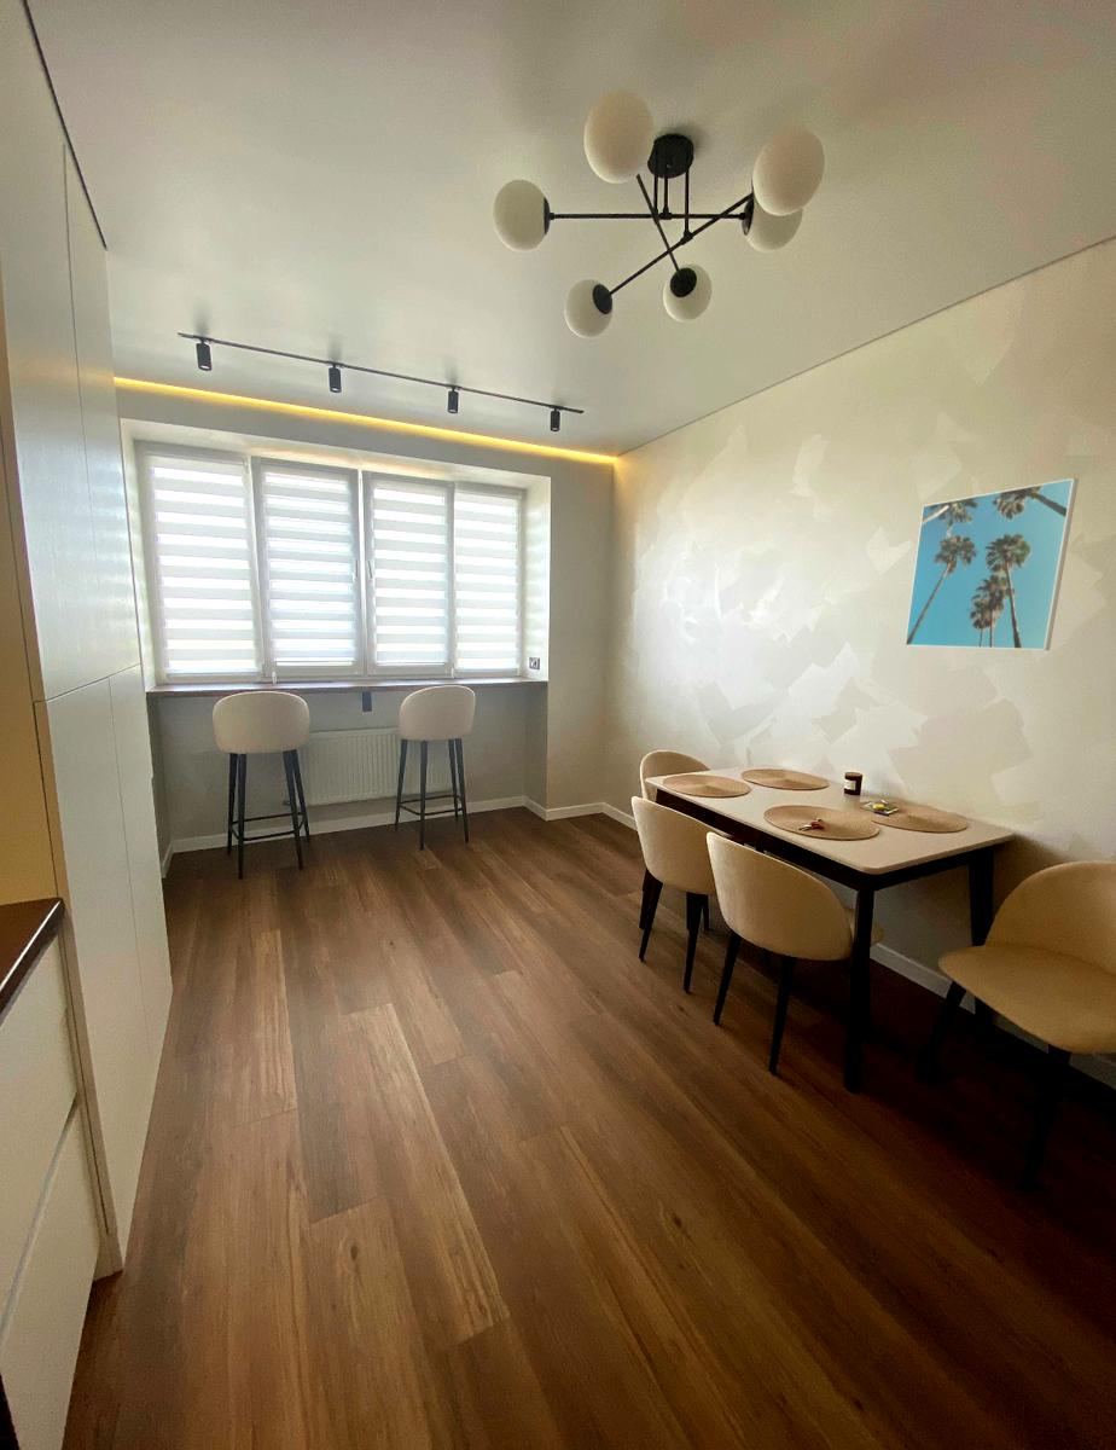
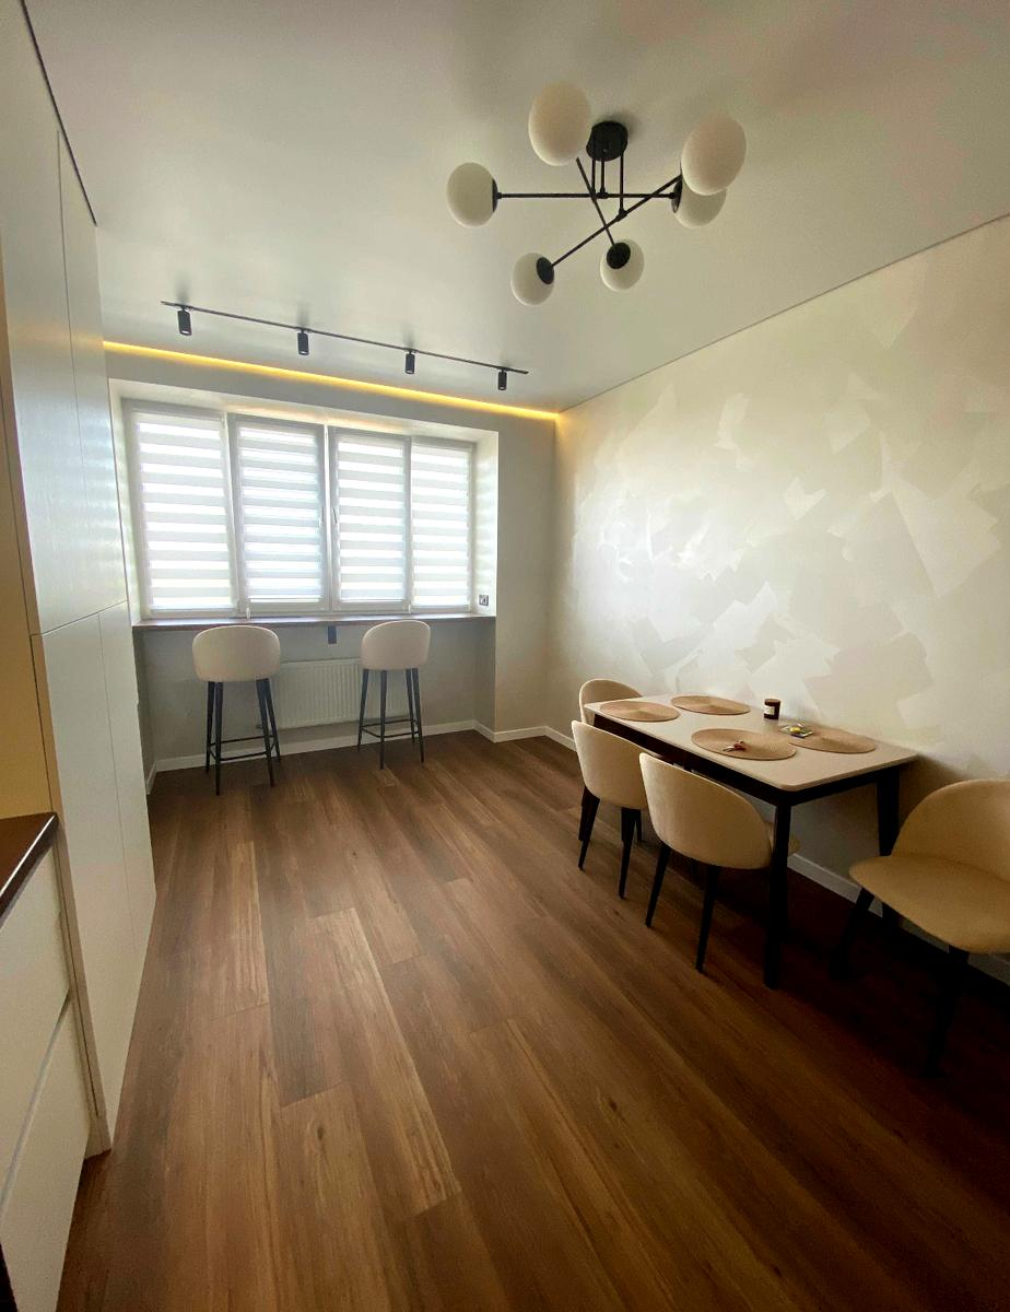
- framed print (981, 572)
